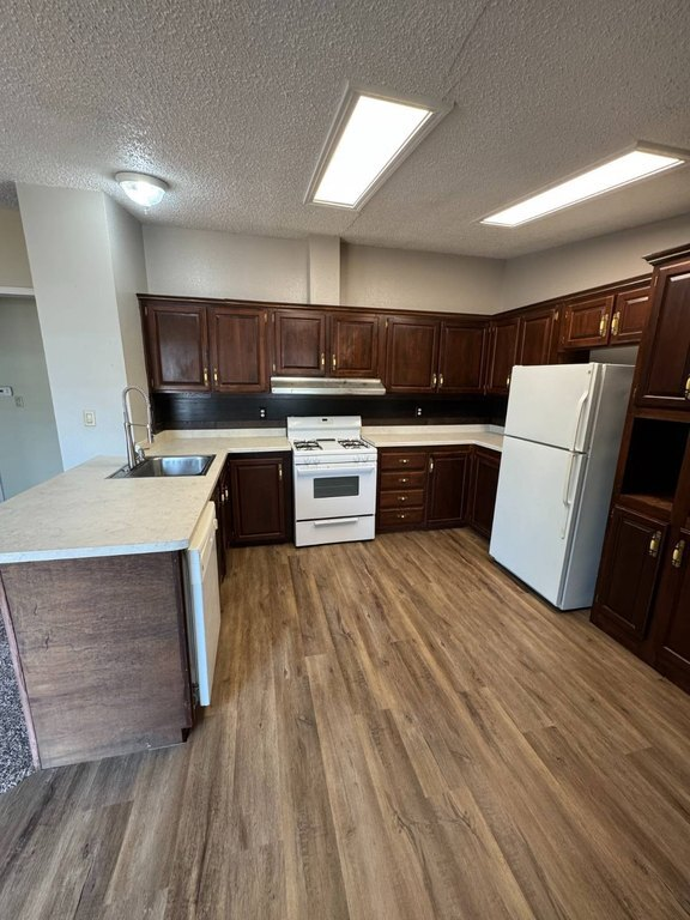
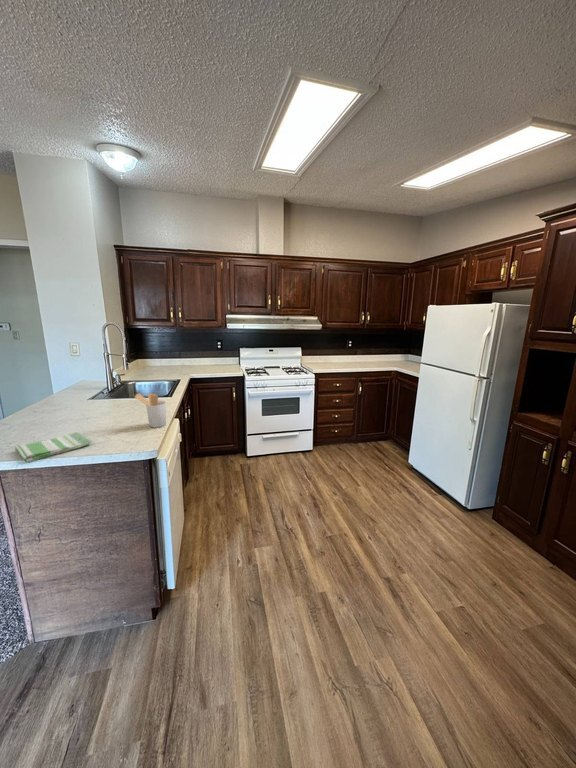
+ utensil holder (151, 409)
+ dish towel (53, 445)
